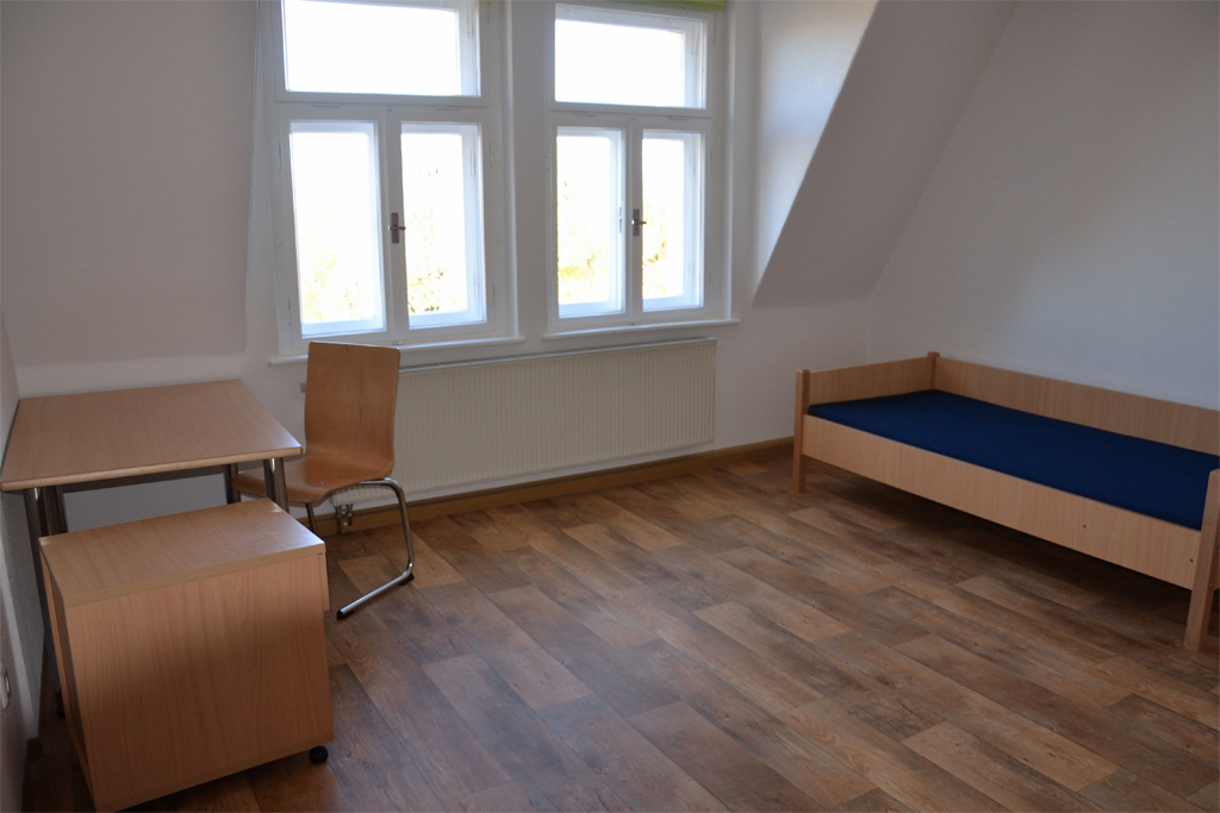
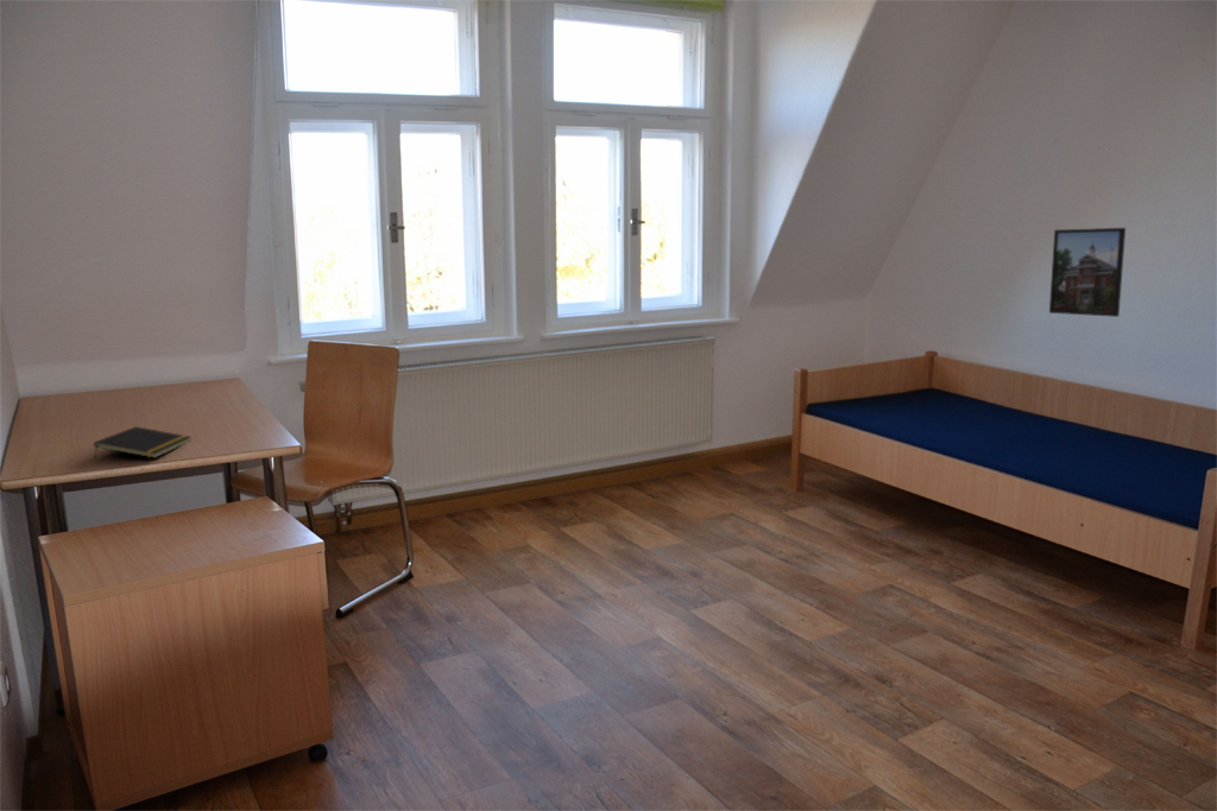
+ notepad (144, 441)
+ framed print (1085, 272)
